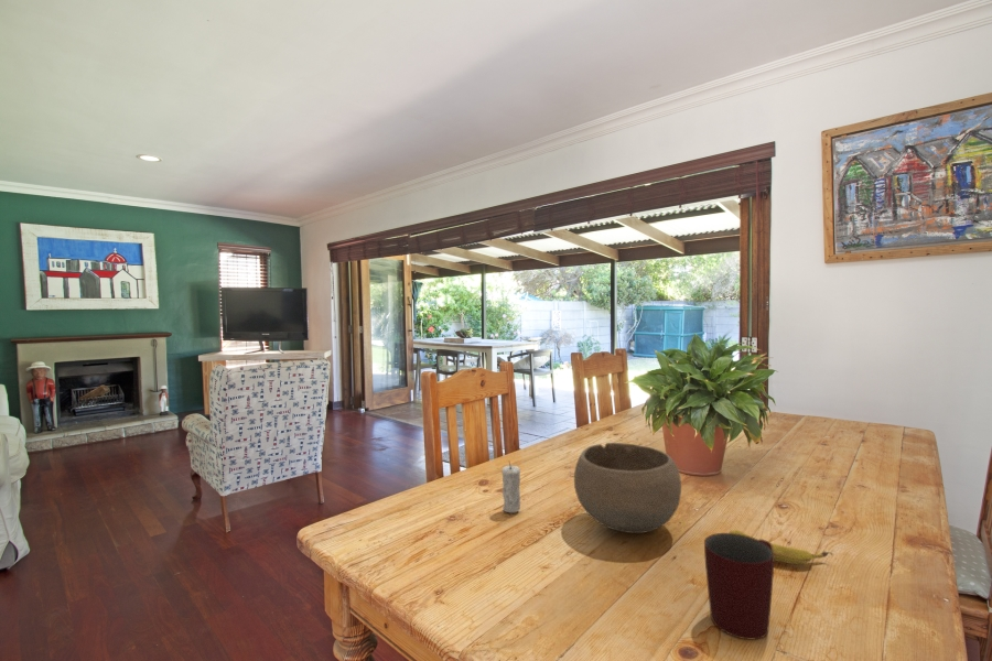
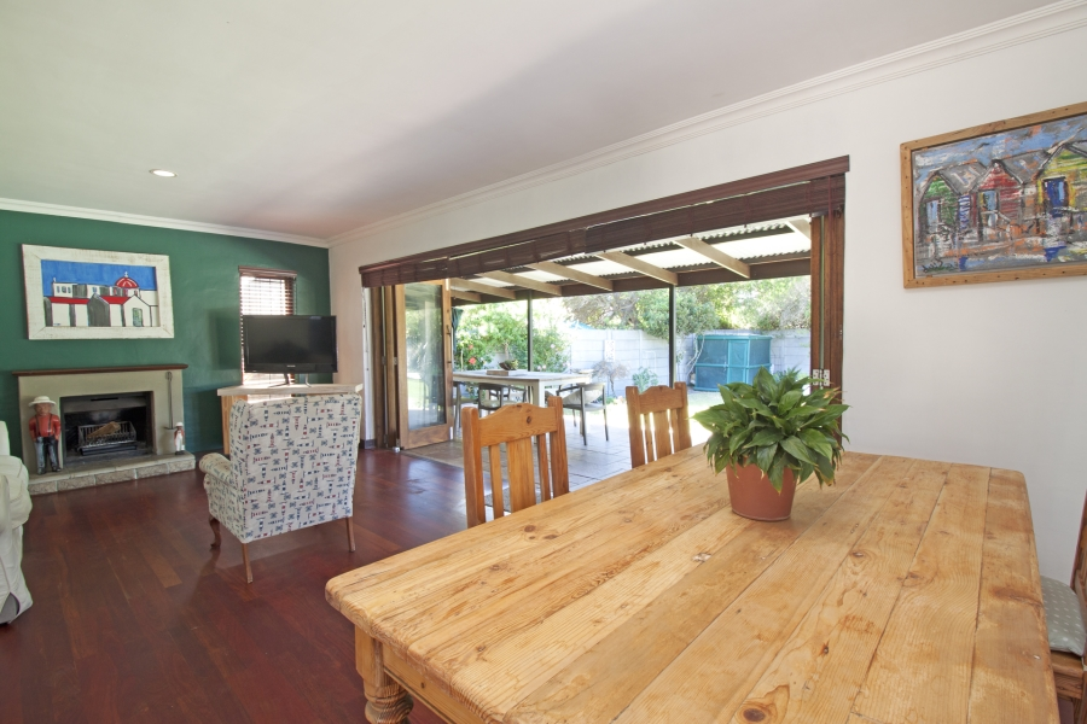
- banana (774, 544)
- mug (745, 582)
- candle (510, 484)
- bowl (625, 489)
